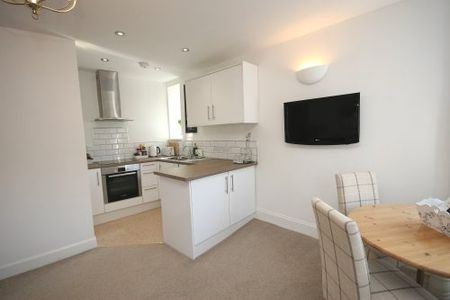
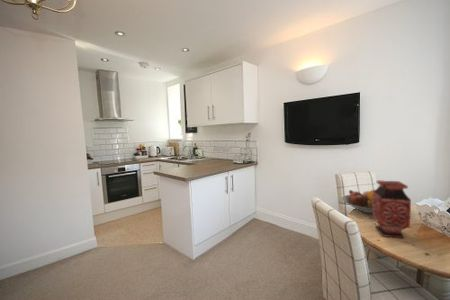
+ vase (390, 208)
+ fruit bowl (368, 199)
